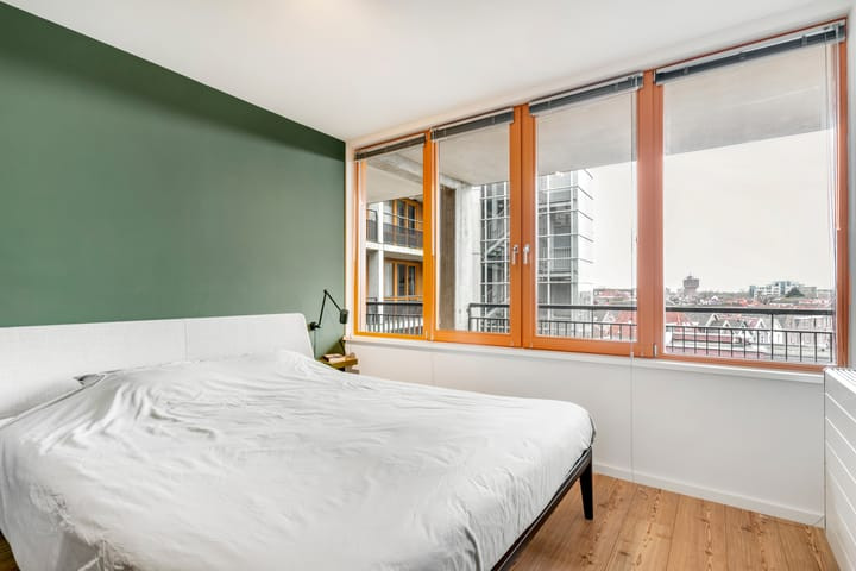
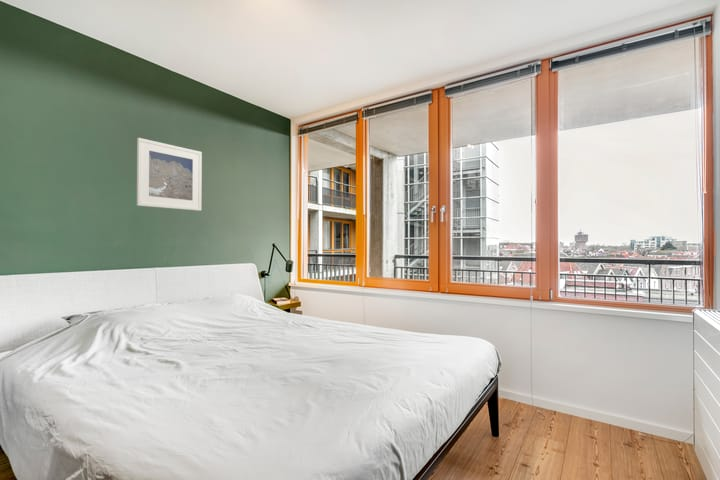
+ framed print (171, 176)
